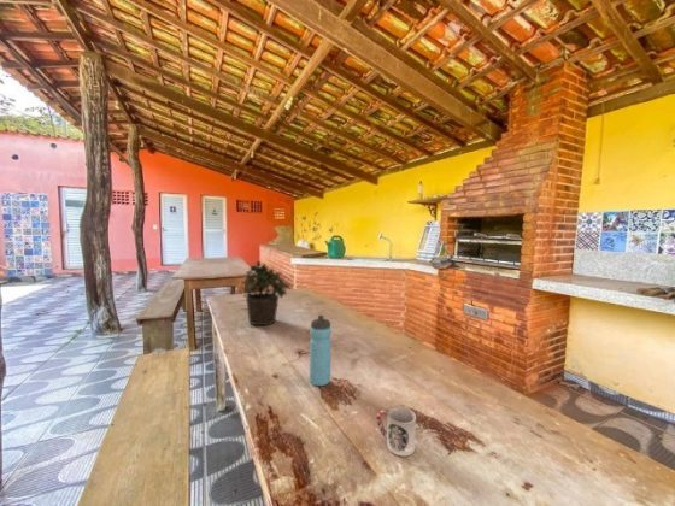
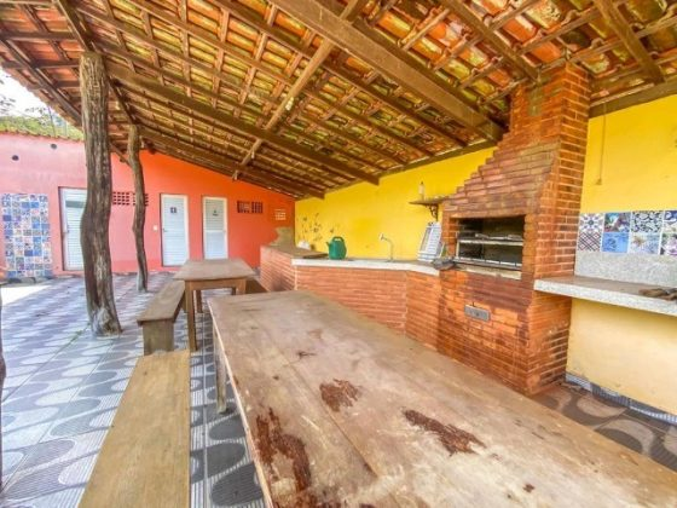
- potted plant (262, 290)
- cup (394, 428)
- water bottle (319, 348)
